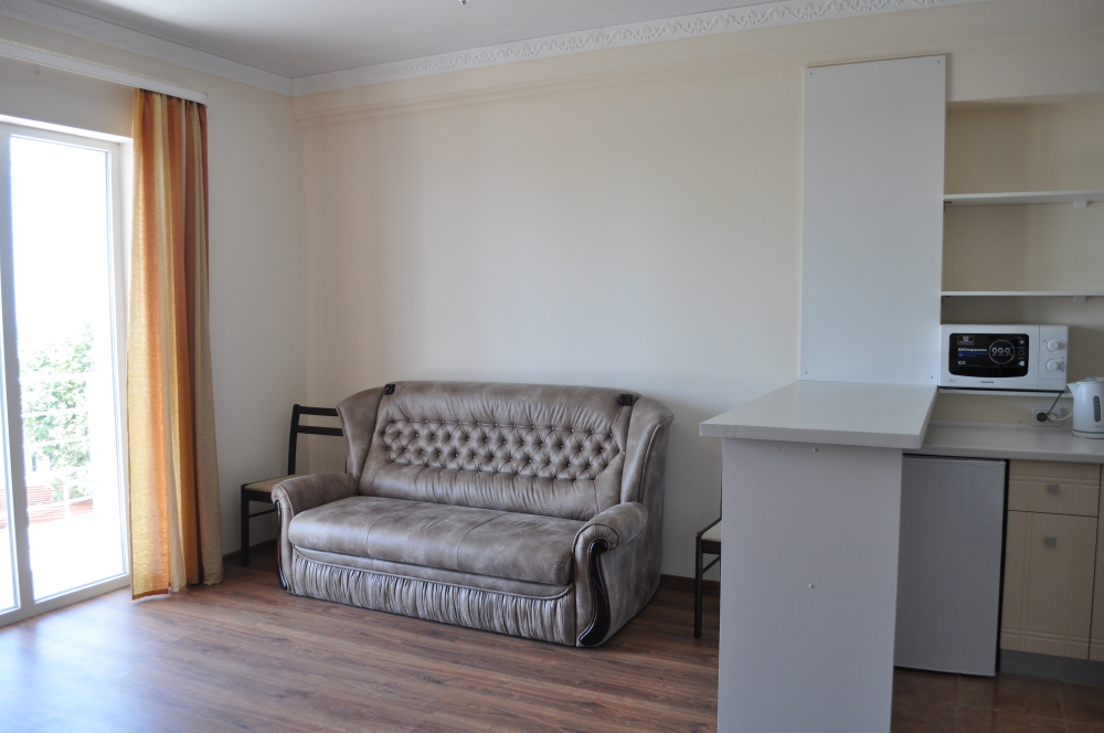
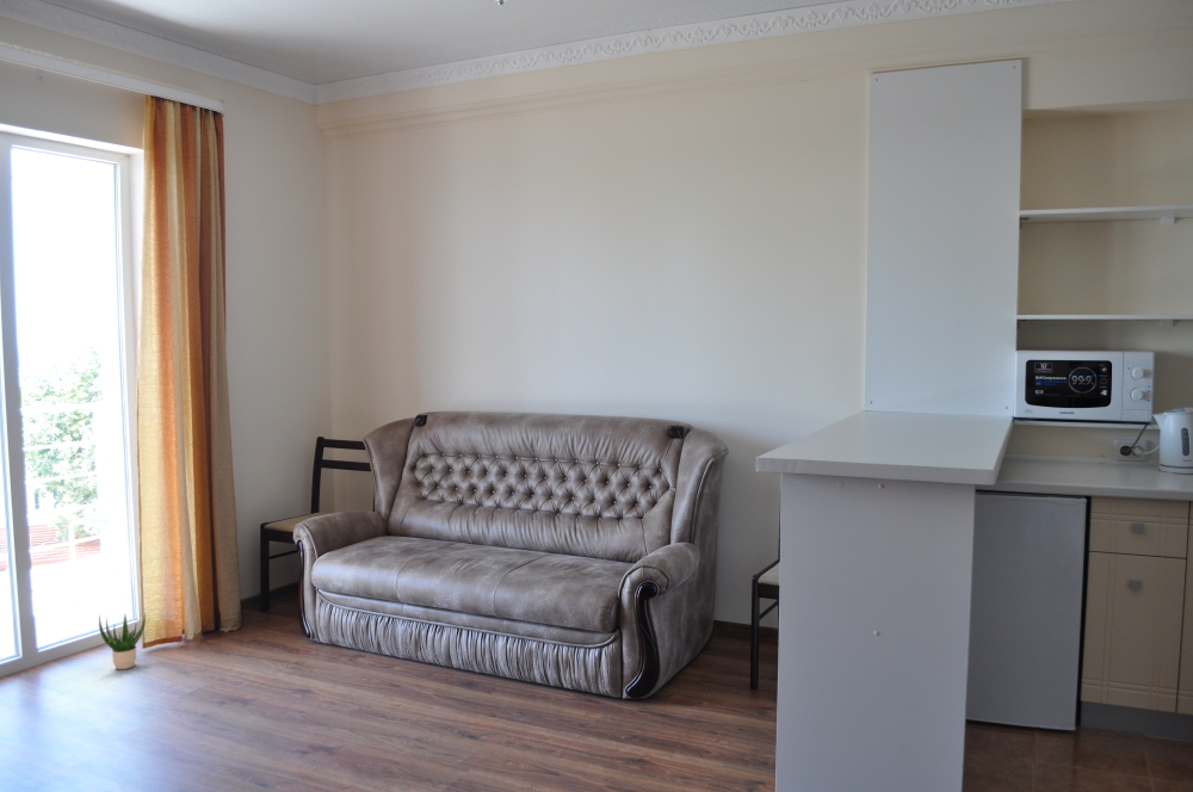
+ potted plant (122, 638)
